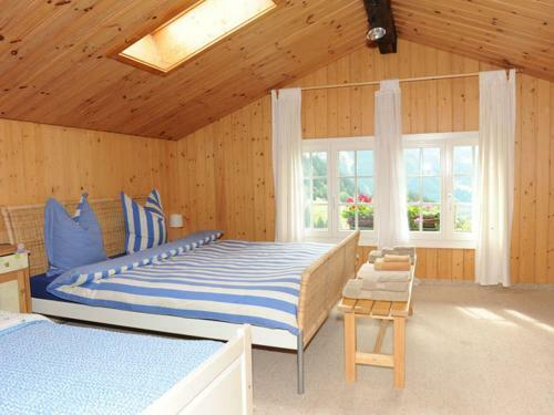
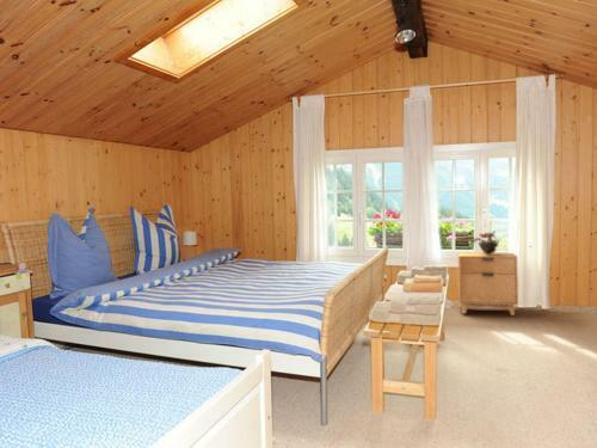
+ cabinet (486, 282)
+ potted flower (487, 243)
